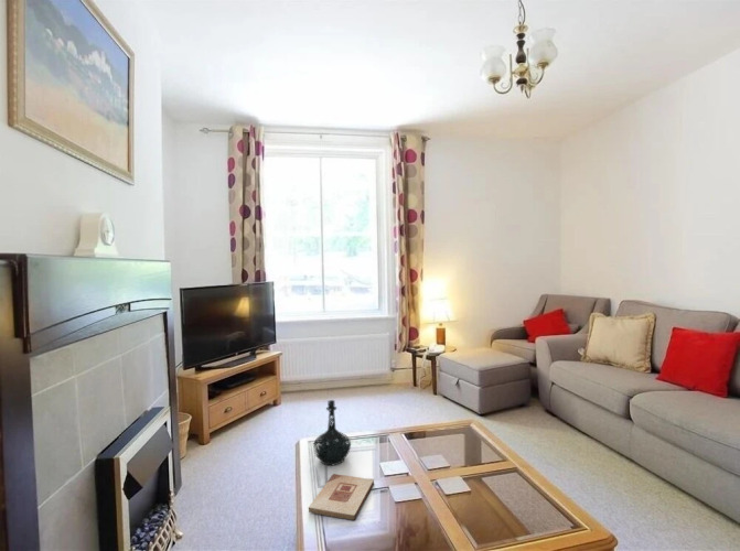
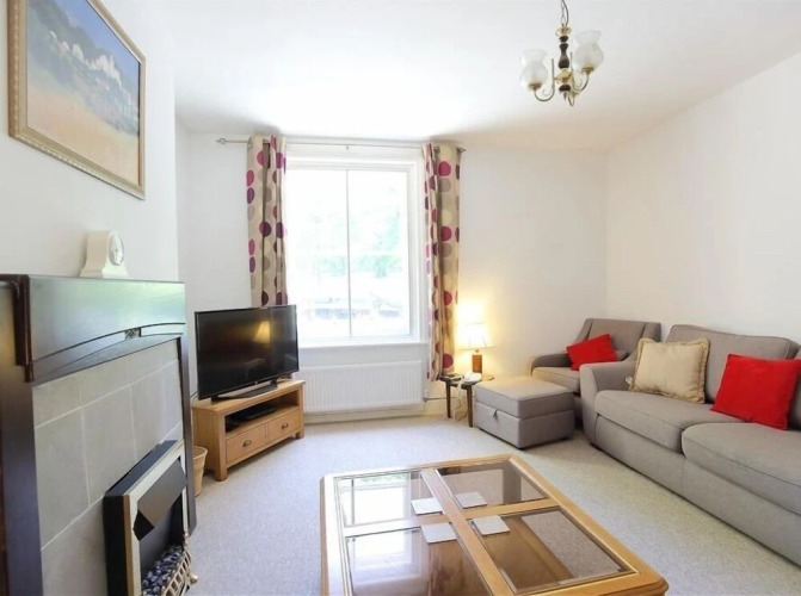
- wooden plaque (343, 495)
- bottle (331, 430)
